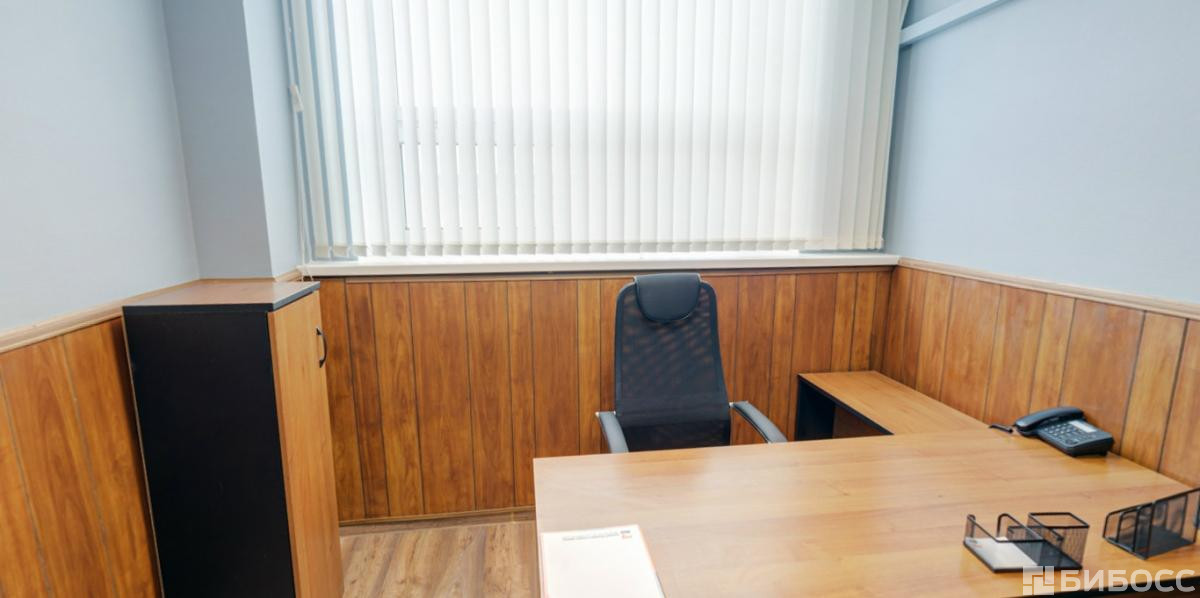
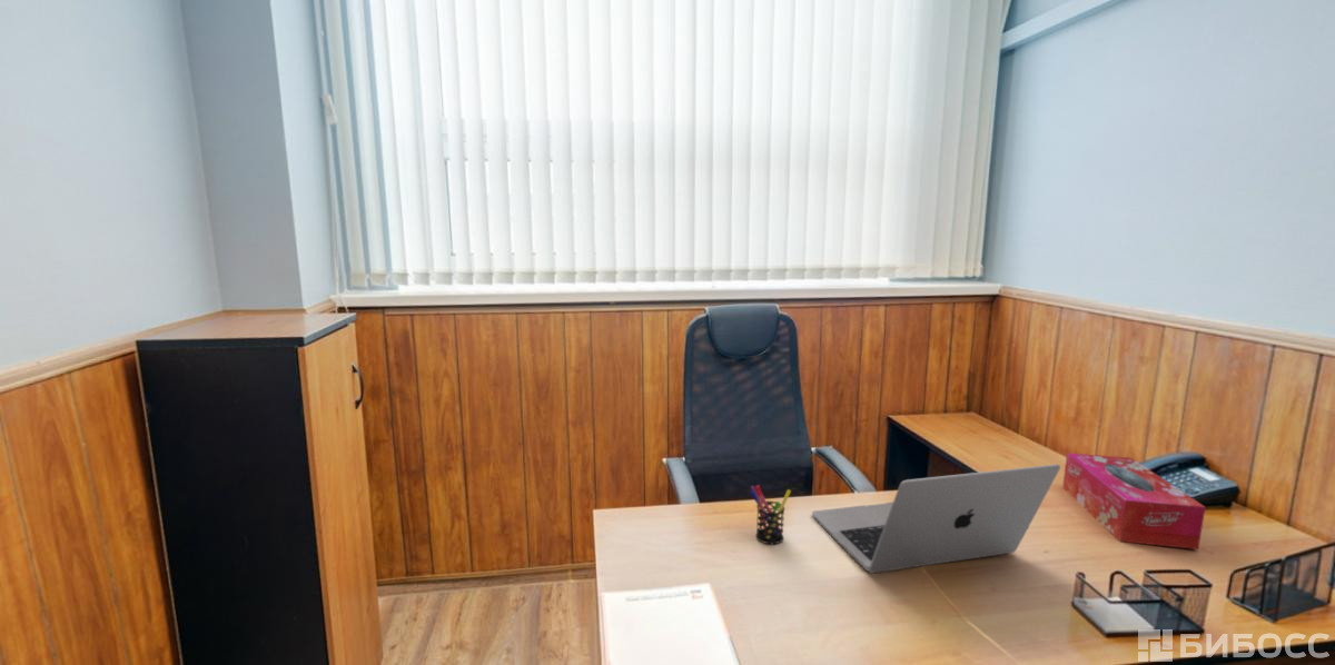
+ laptop (922, 493)
+ pen holder (770, 513)
+ tissue box (1125, 496)
